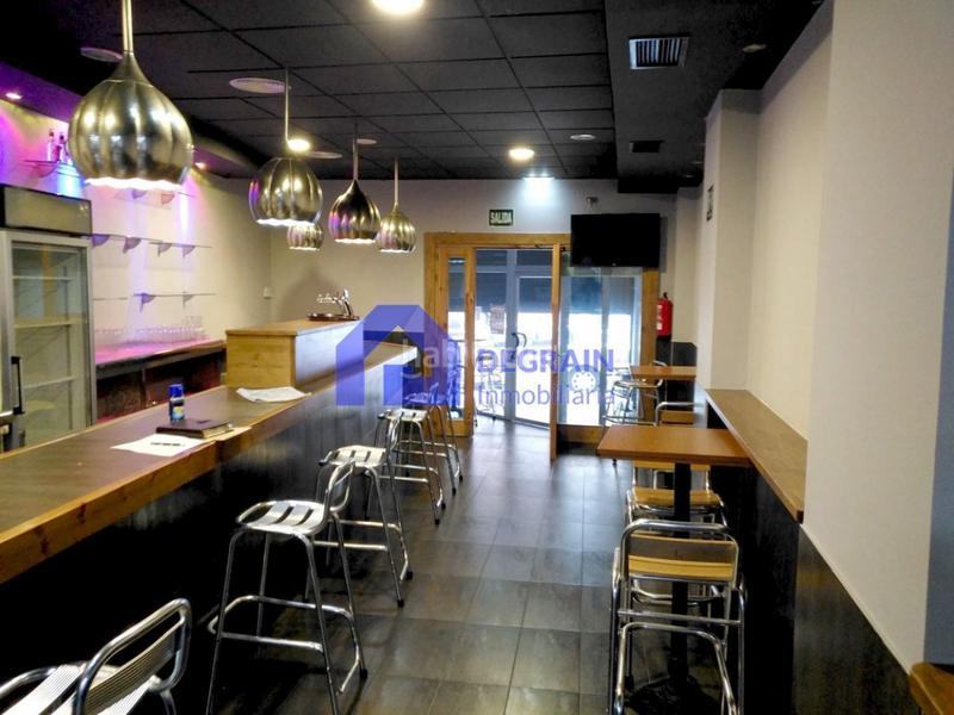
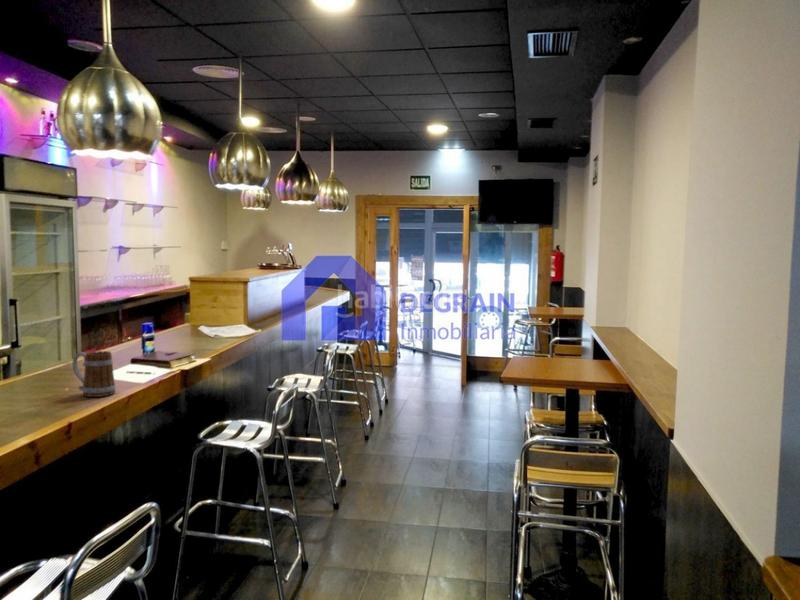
+ mug (93, 373)
